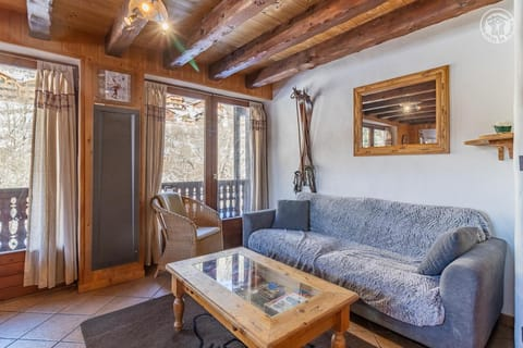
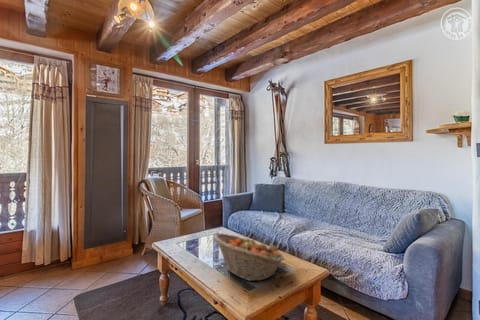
+ fruit basket (247, 252)
